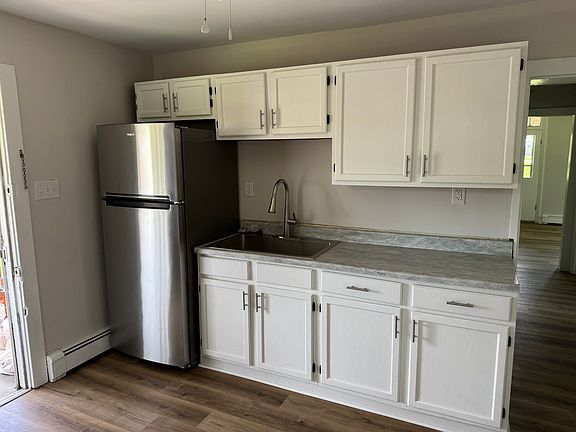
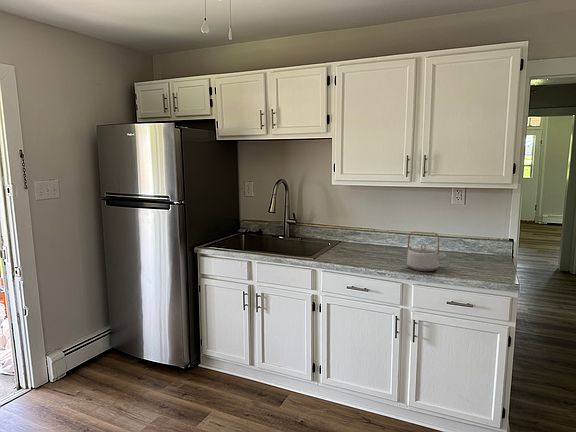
+ teapot (426, 250)
